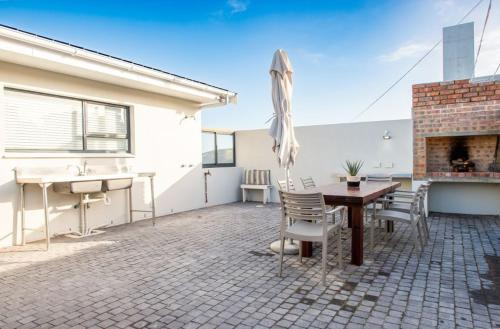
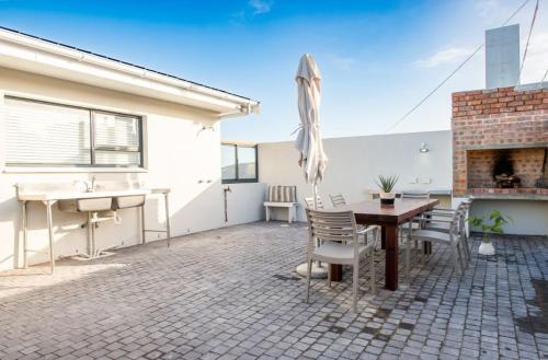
+ house plant (493, 231)
